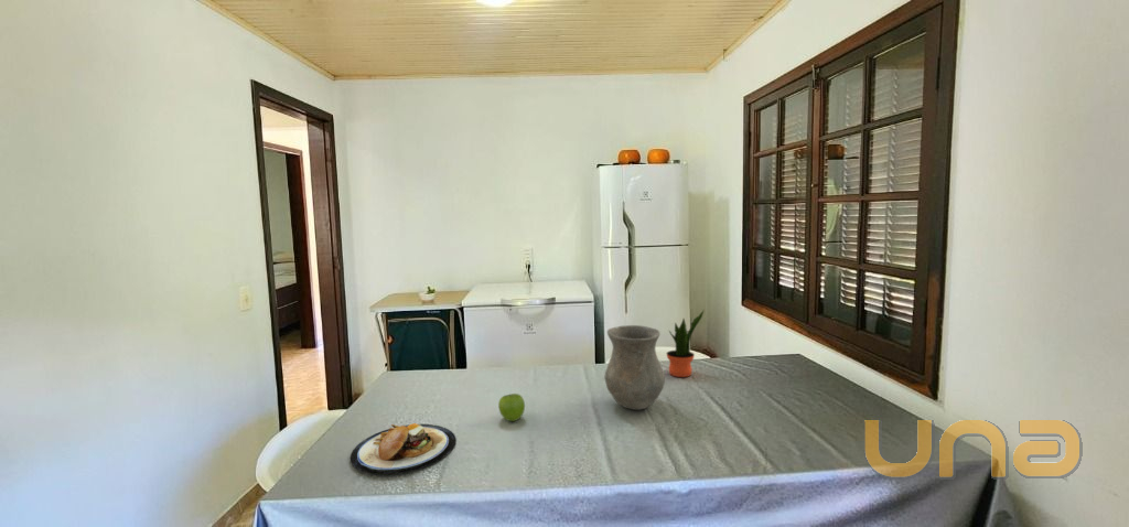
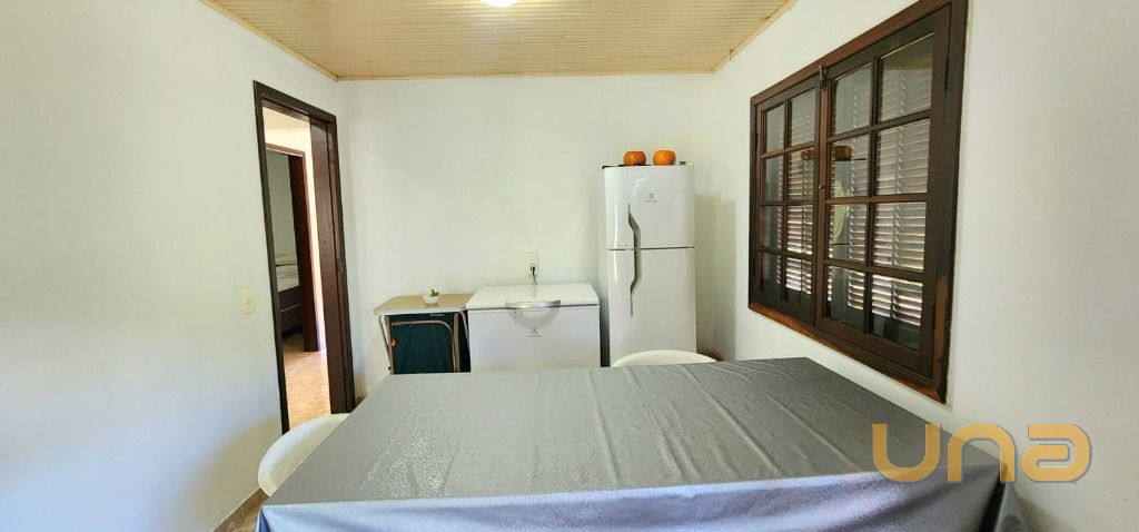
- vase (634, 367)
- fruit (512, 406)
- potted plant (685, 341)
- plate (404, 433)
